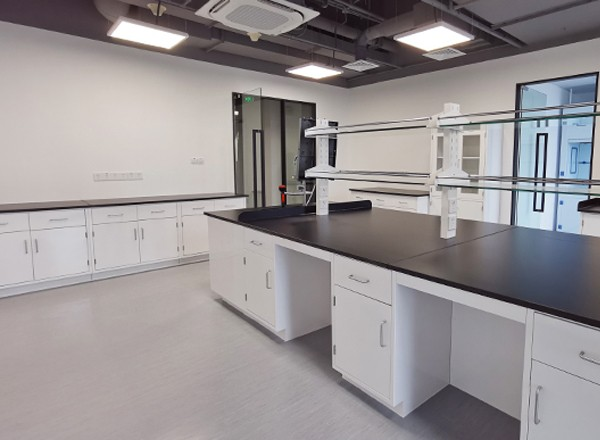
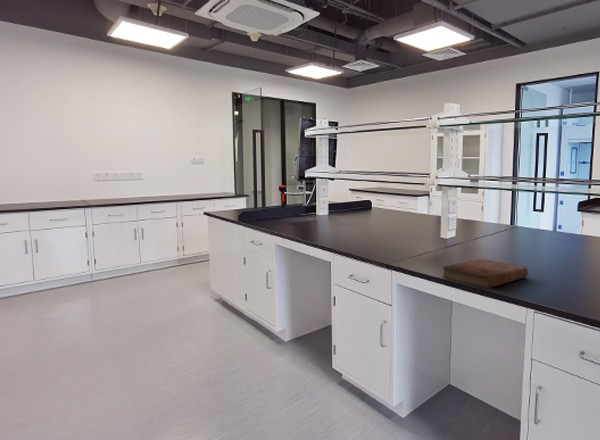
+ bible (484, 272)
